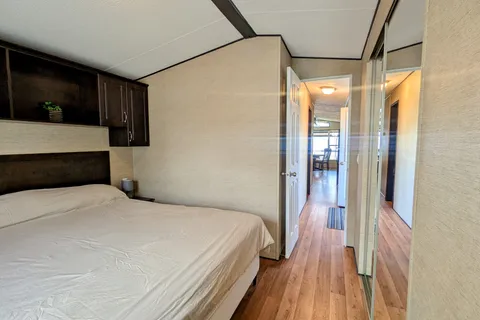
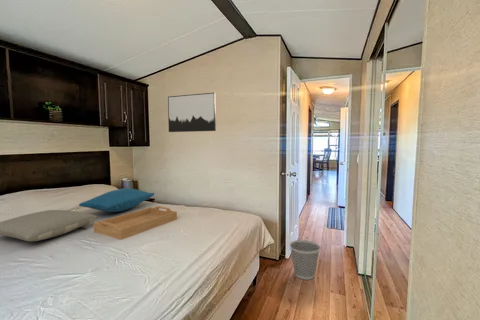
+ serving tray (138, 219)
+ pillow (120, 199)
+ pillow (42, 223)
+ wastebasket (304, 260)
+ wall art (191, 113)
